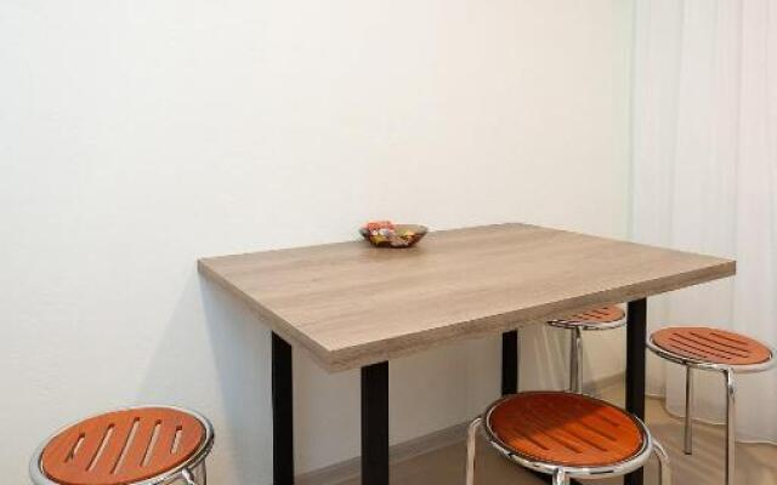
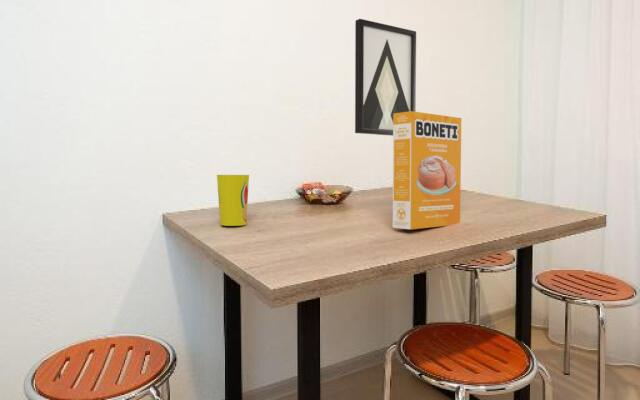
+ wall art (386, 80)
+ cup (233, 199)
+ cereal box (428, 171)
